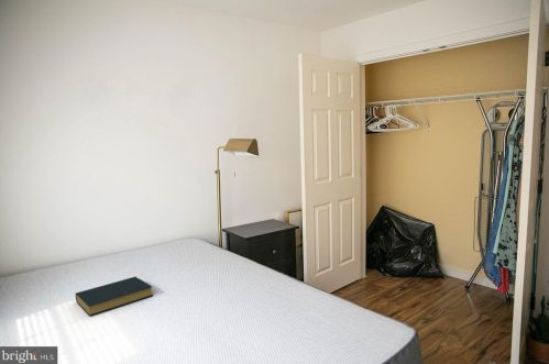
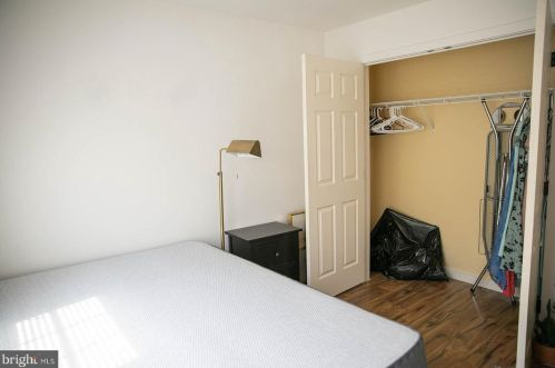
- hardback book (114, 294)
